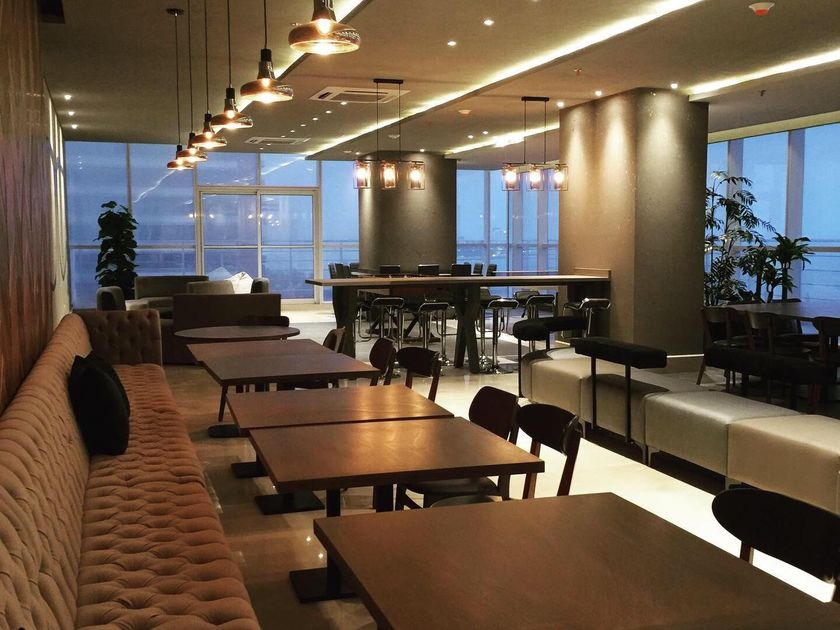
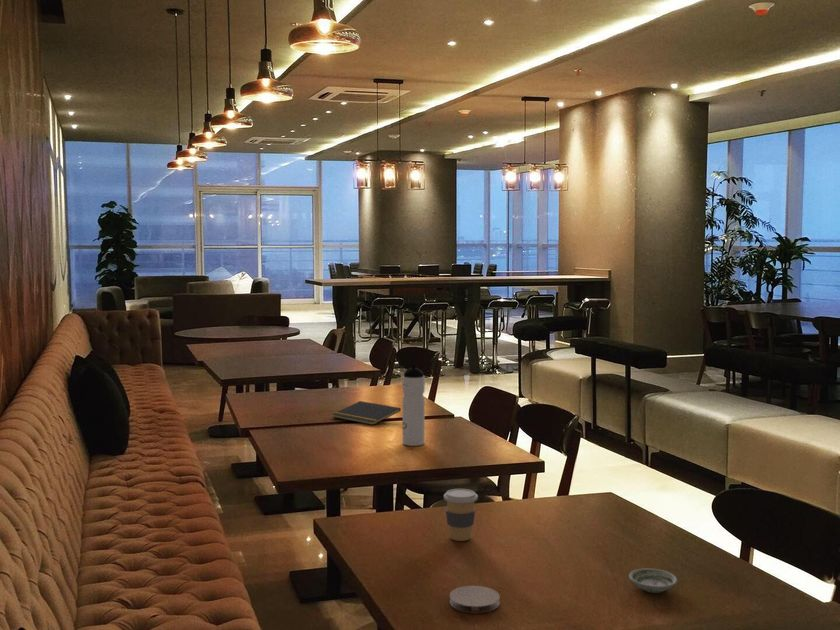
+ notepad (366, 412)
+ coaster (474, 599)
+ water bottle (413, 404)
+ coffee cup (460, 515)
+ saucer (652, 582)
